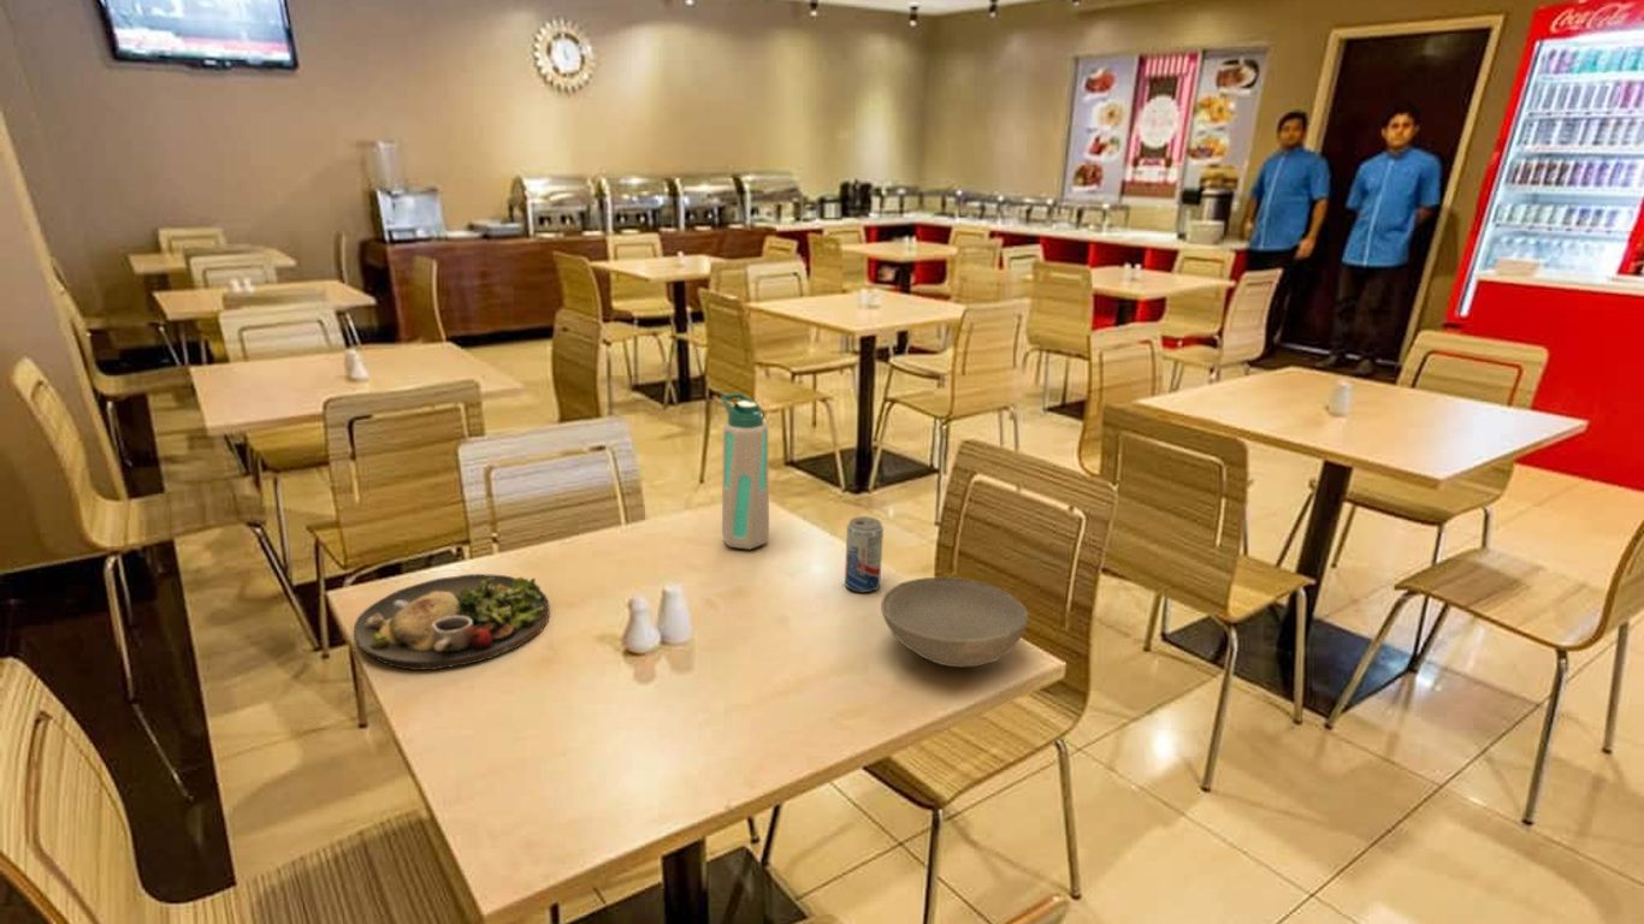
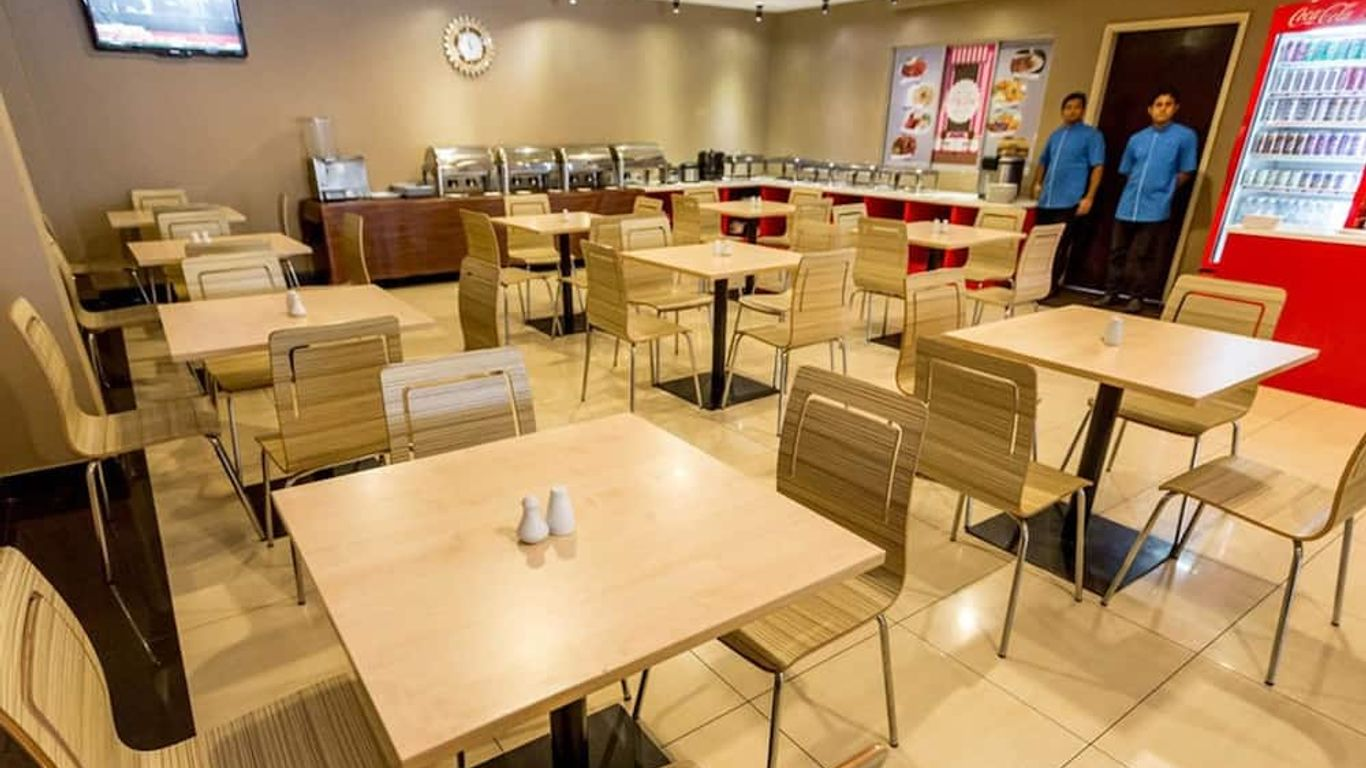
- bowl (952, 627)
- water bottle (743, 472)
- dinner plate (454, 604)
- beverage can (863, 552)
